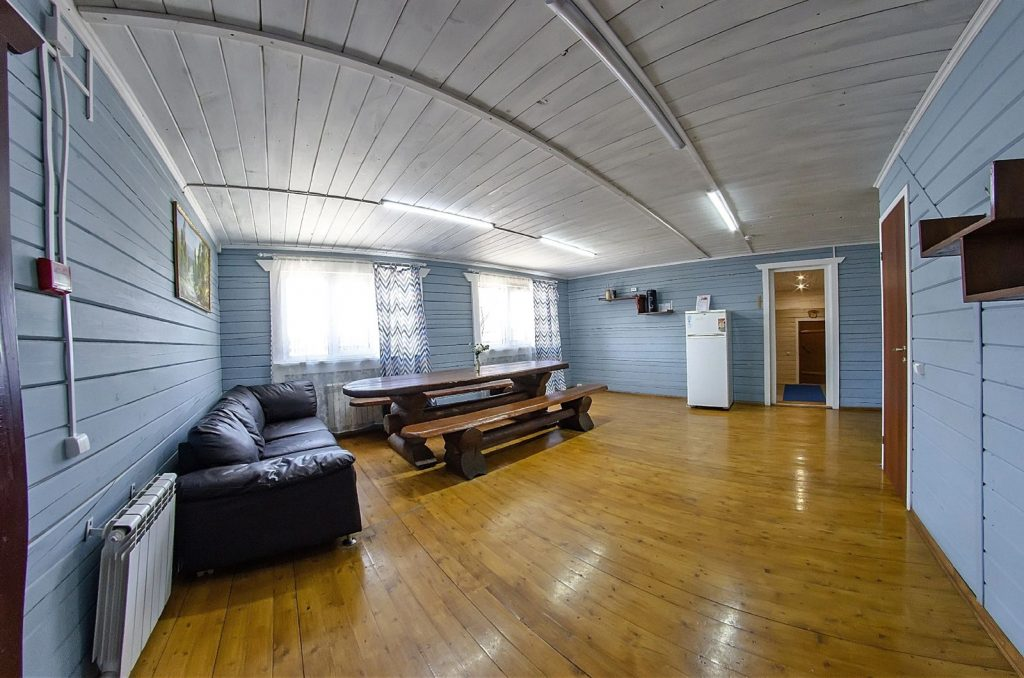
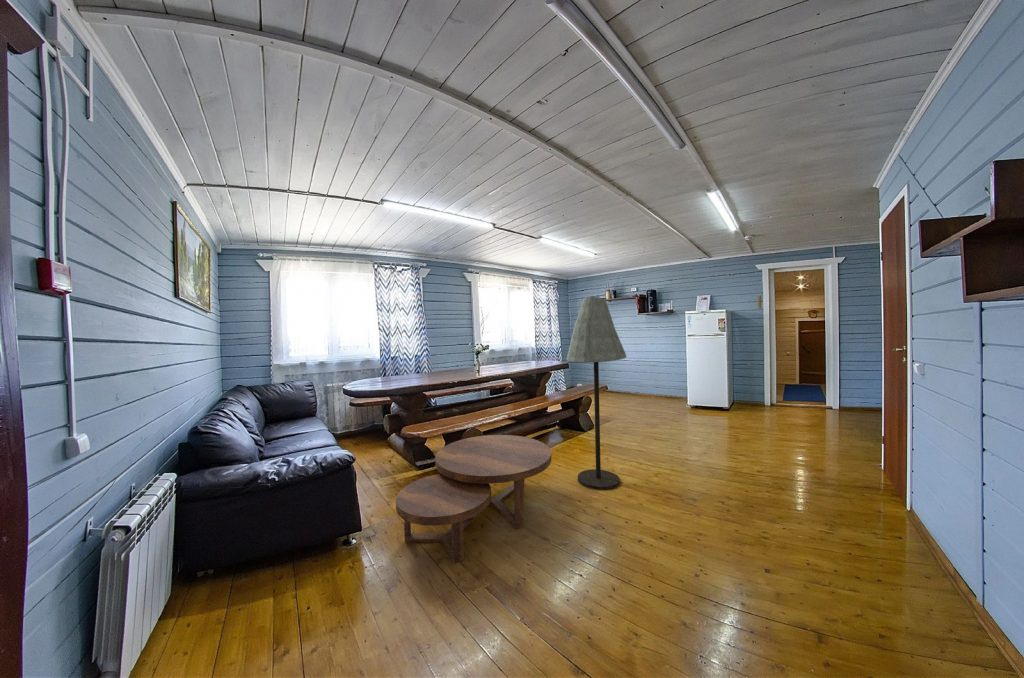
+ floor lamp (596, 389)
+ coffee table (478, 487)
